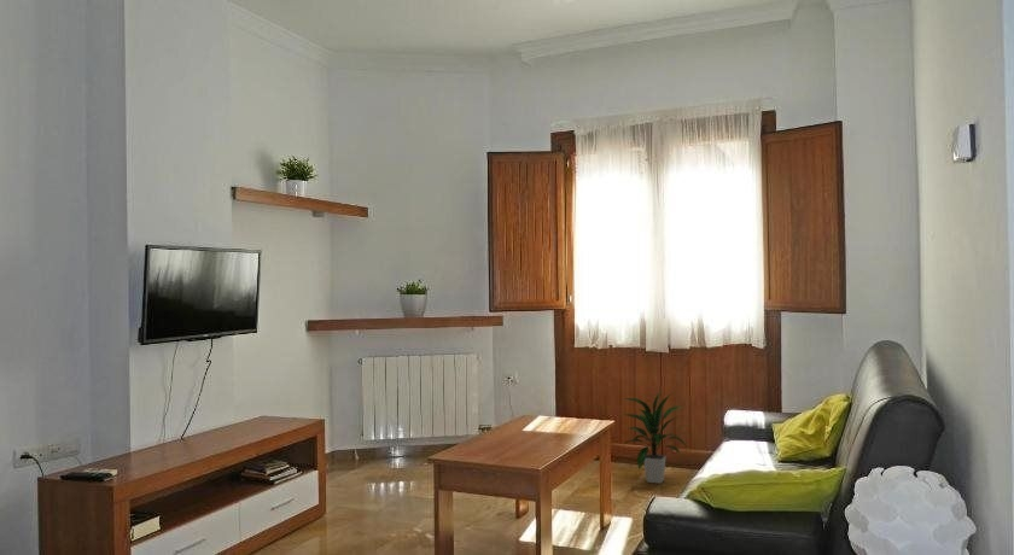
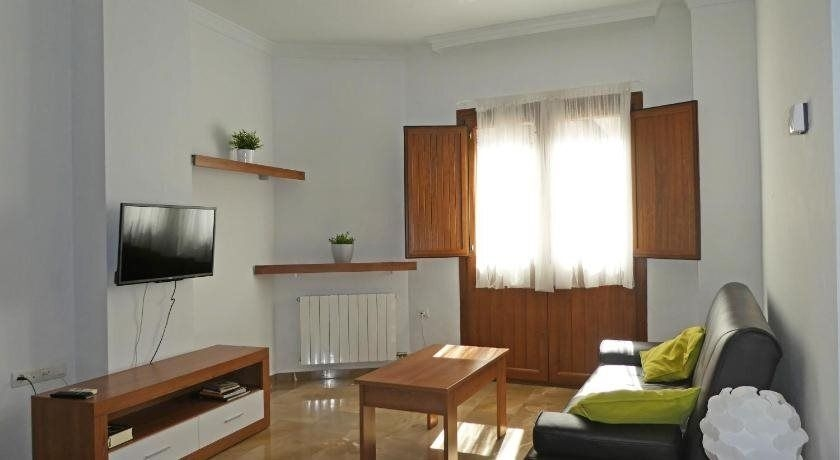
- indoor plant (652, 434)
